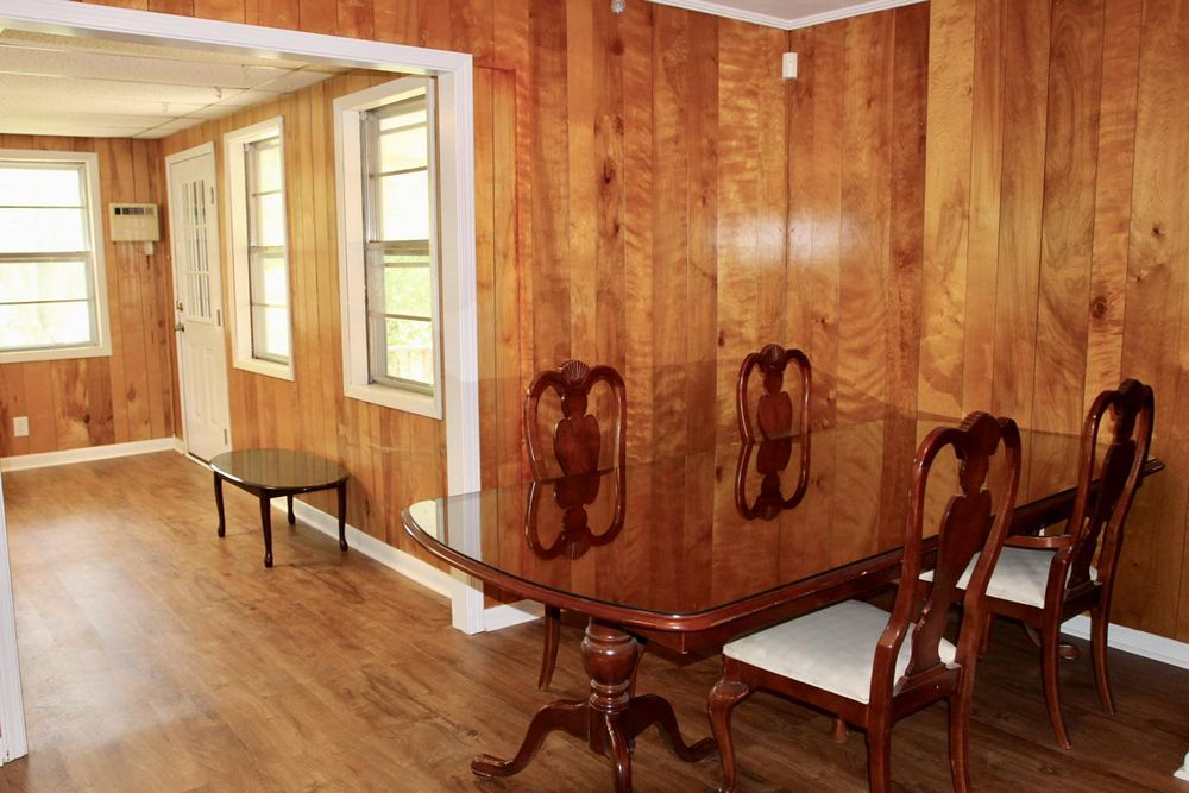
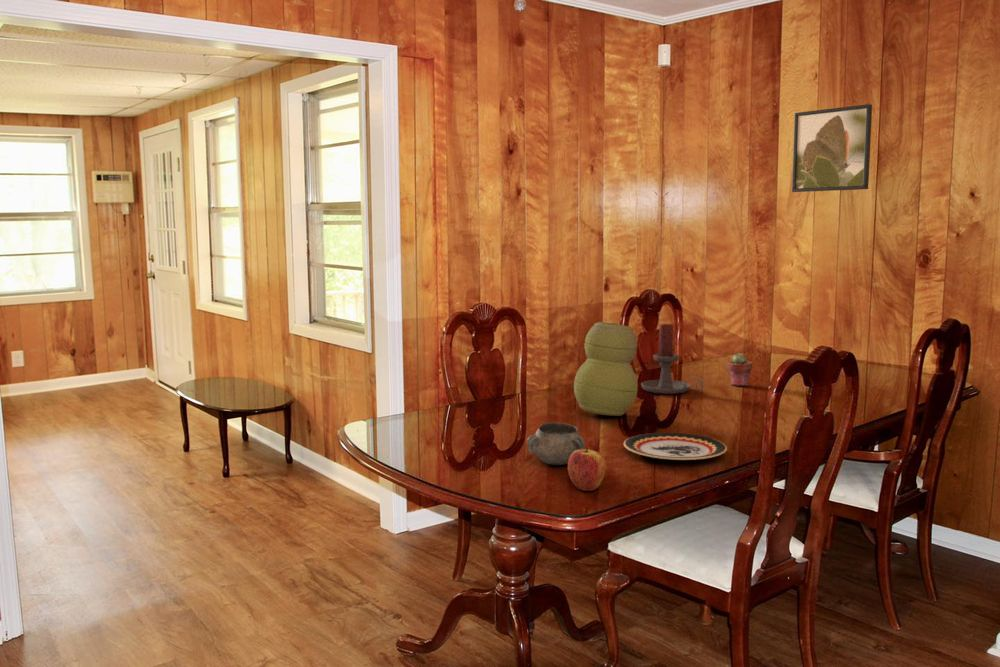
+ apple (586, 468)
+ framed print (830, 149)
+ plate (674, 448)
+ vase (606, 369)
+ decorative bowl (554, 443)
+ candle holder (673, 357)
+ potted succulent (739, 369)
